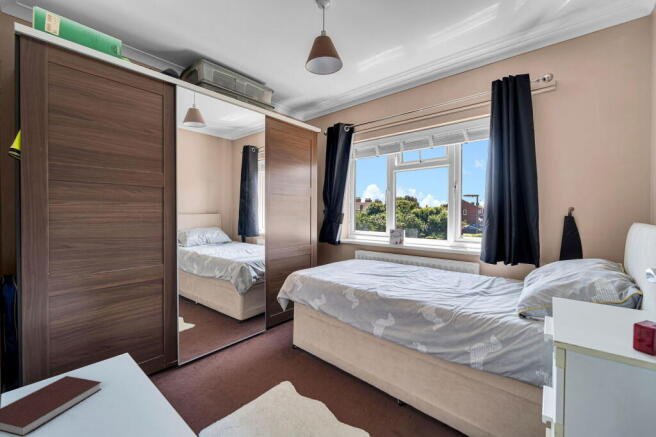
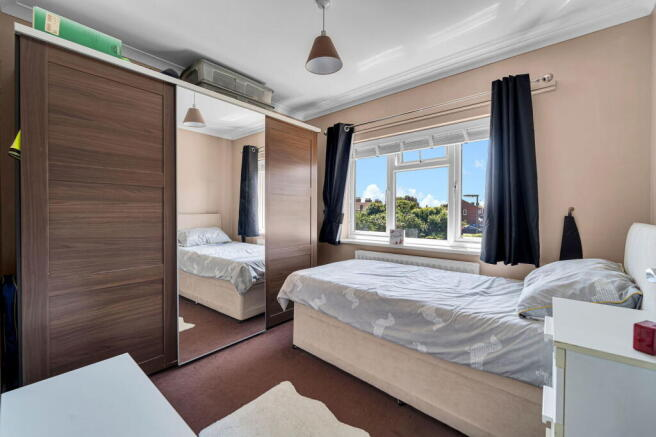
- notebook (47, 402)
